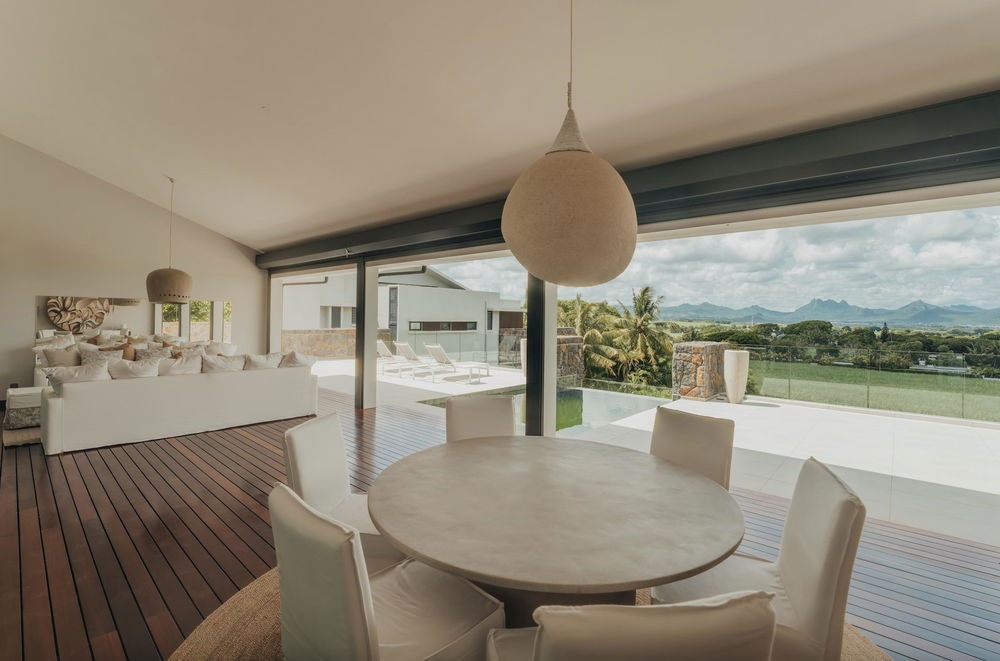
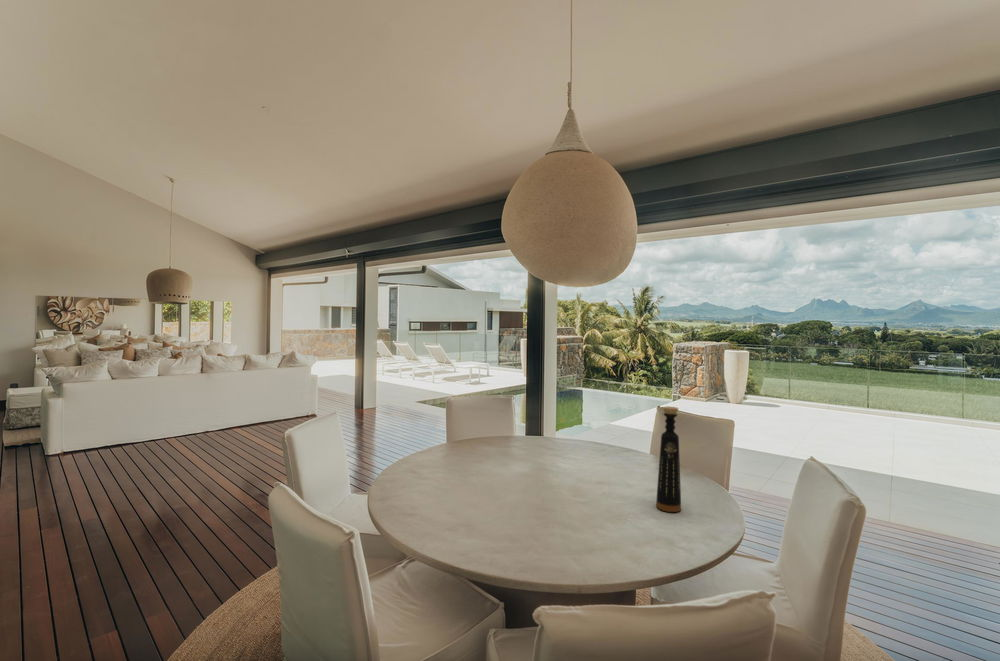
+ bottle (669, 457)
